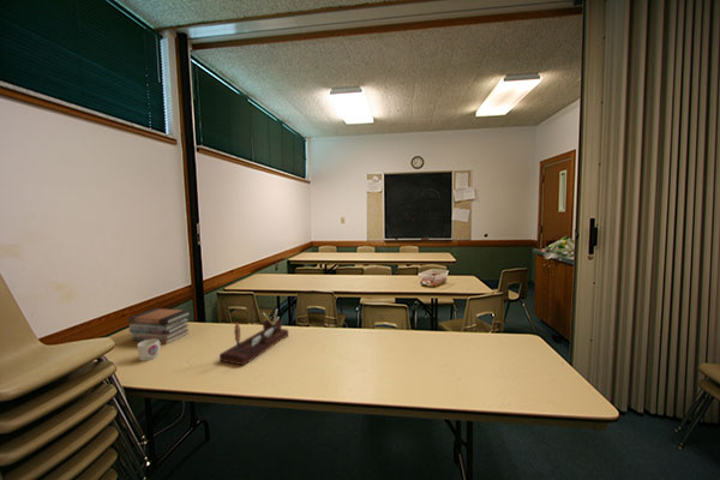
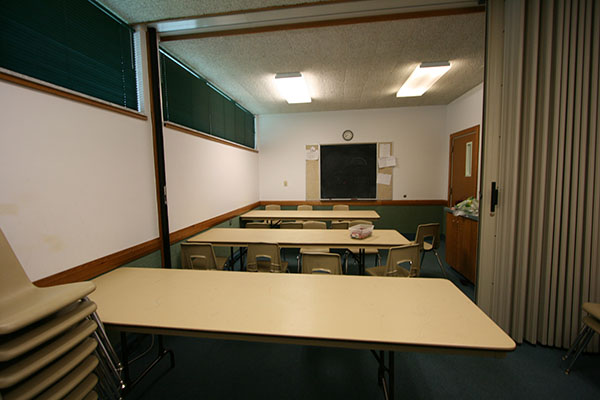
- mug (151, 348)
- desk organizer (259, 331)
- book stack (160, 325)
